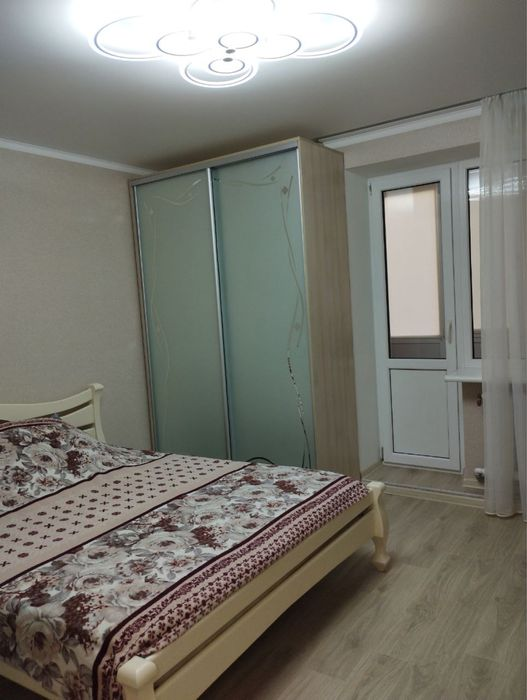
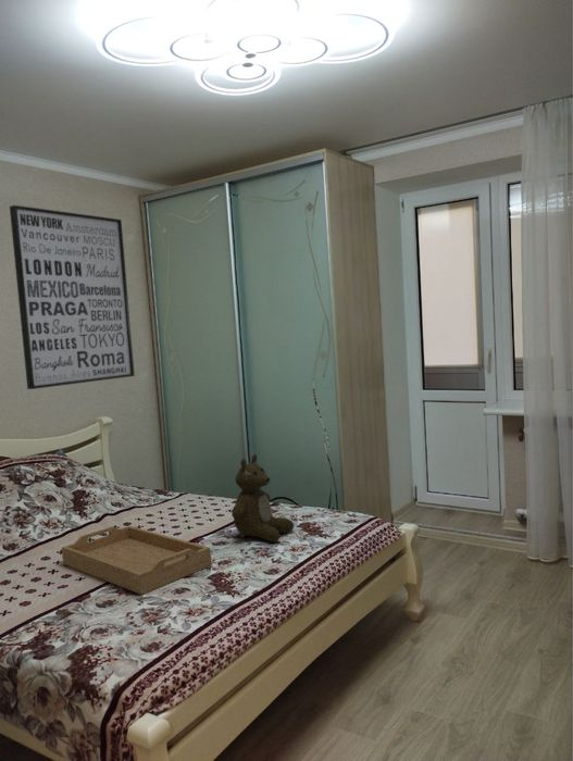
+ wall art (77, 298)
+ teddy bear (261, 496)
+ serving tray (134, 553)
